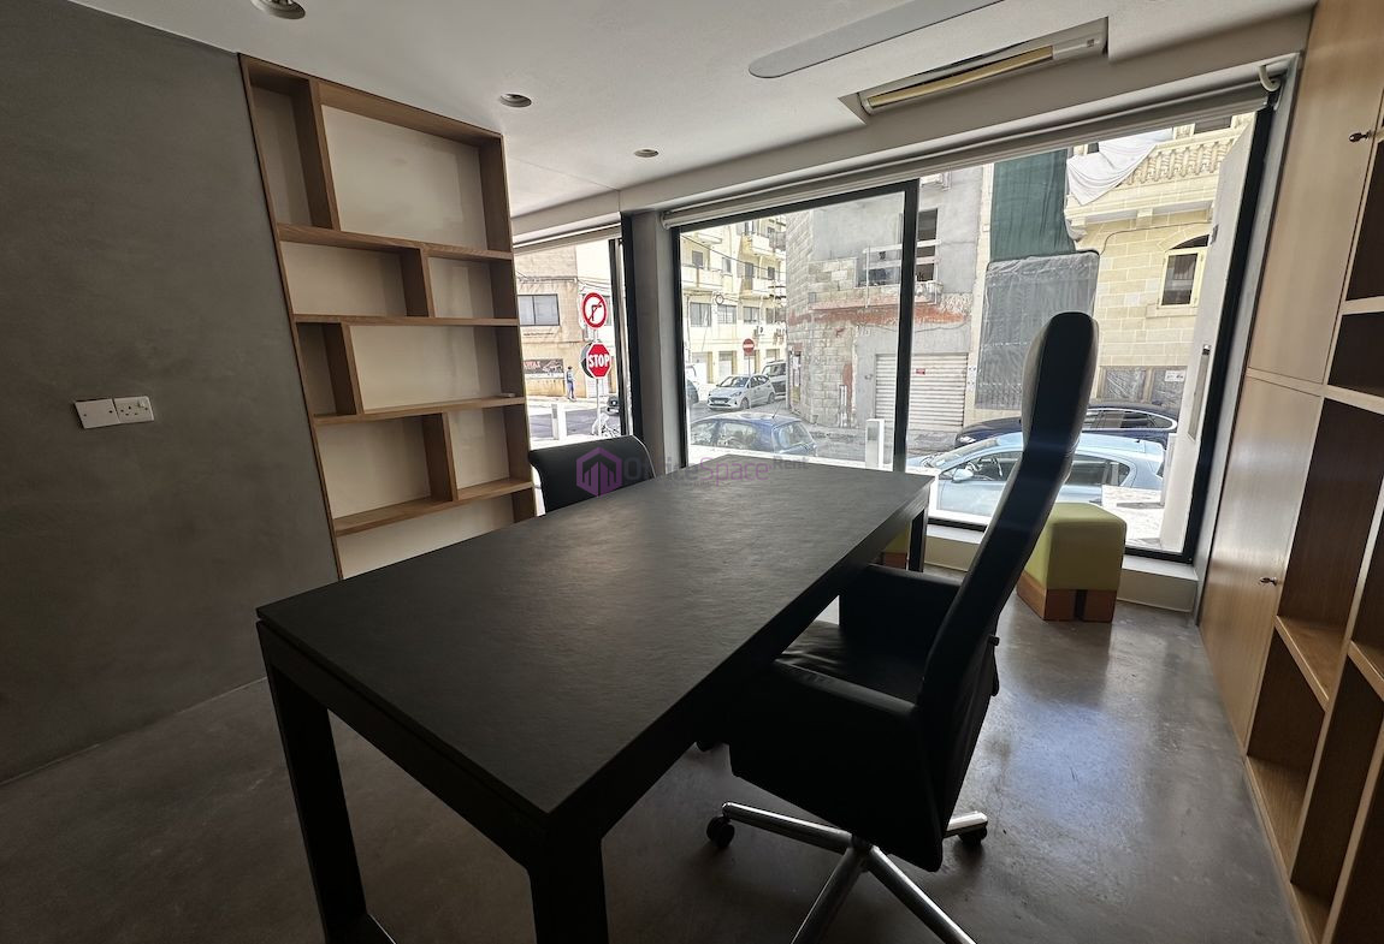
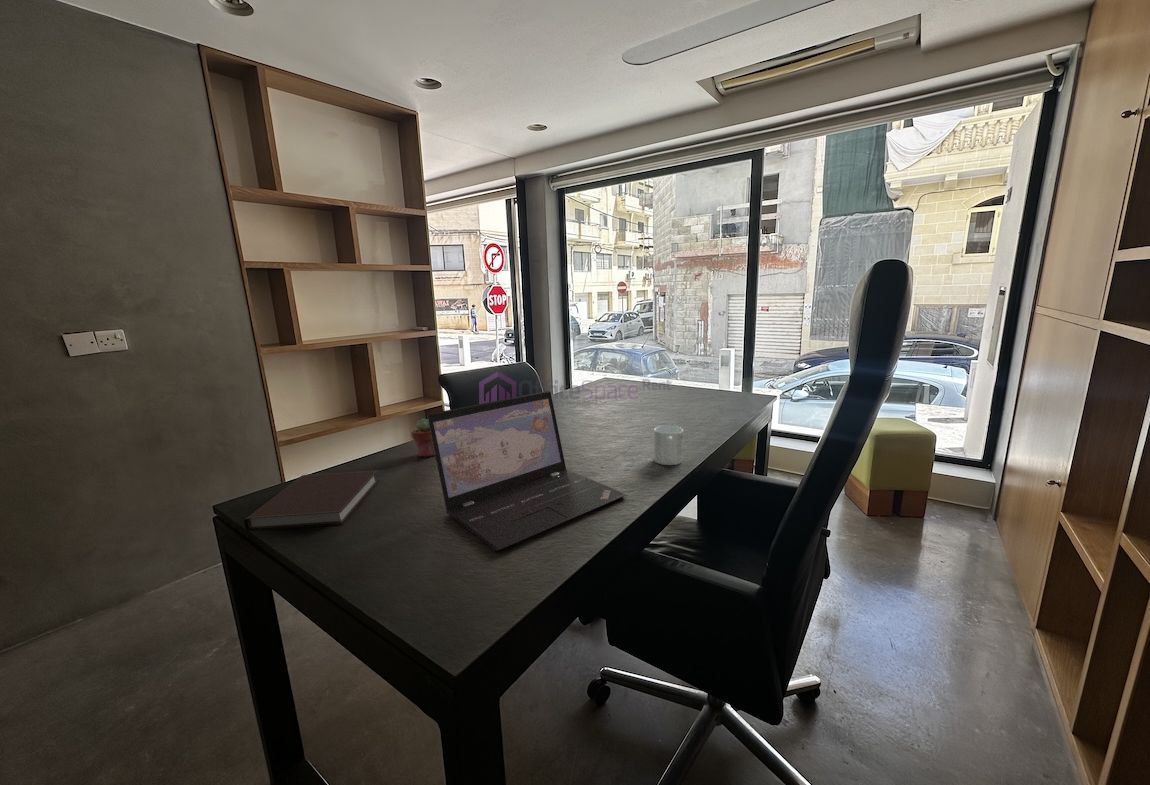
+ mug (668, 447)
+ notebook (319, 497)
+ laptop (528, 457)
+ potted succulent (426, 436)
